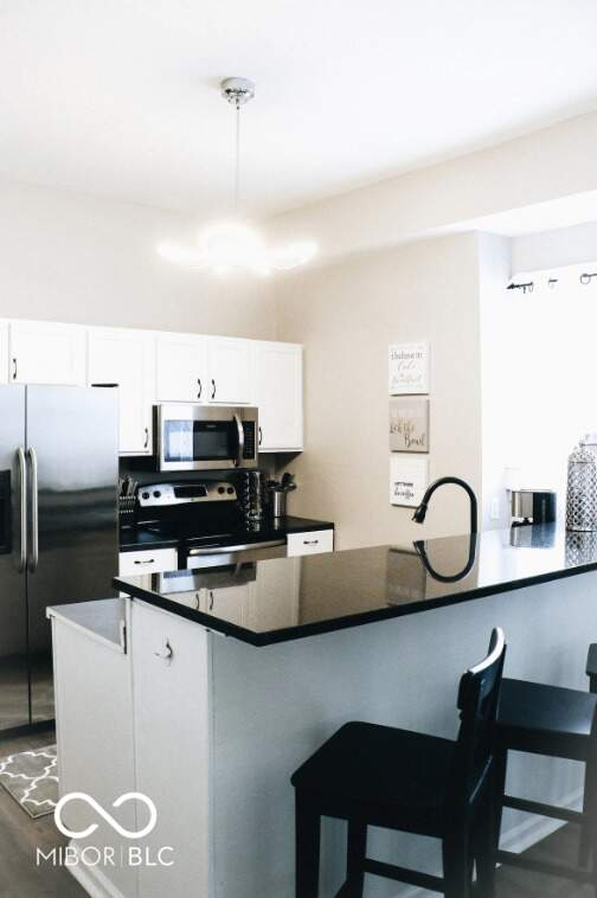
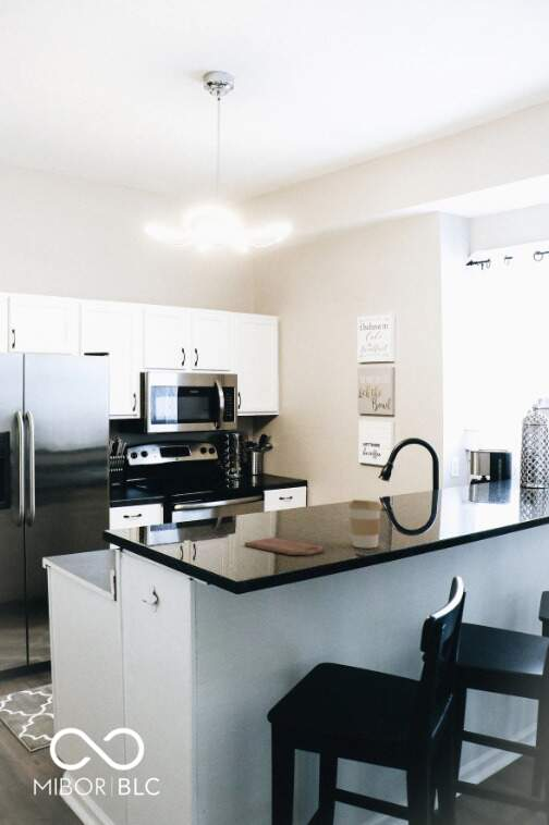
+ coffee cup (365, 521)
+ cutting board (286, 545)
